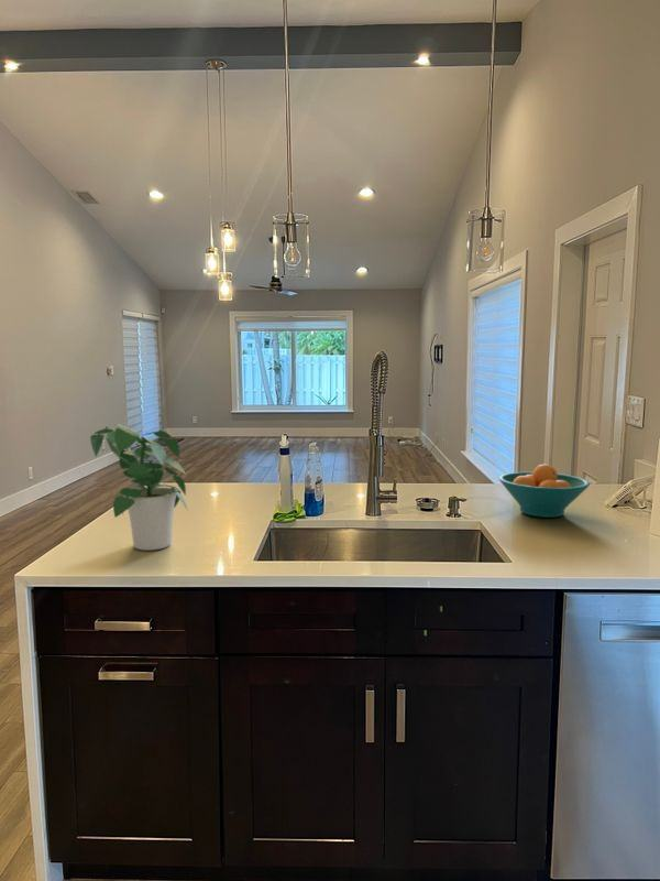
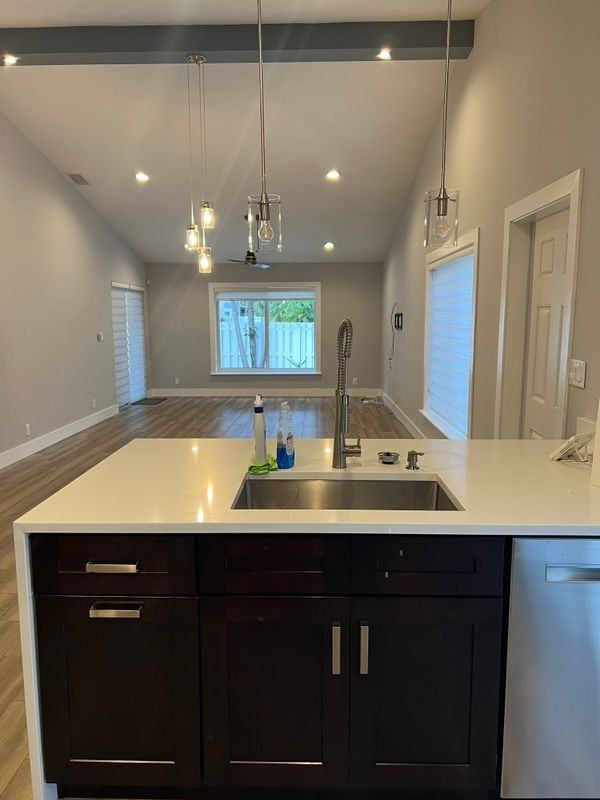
- potted plant (142, 485)
- fruit bowl (542, 488)
